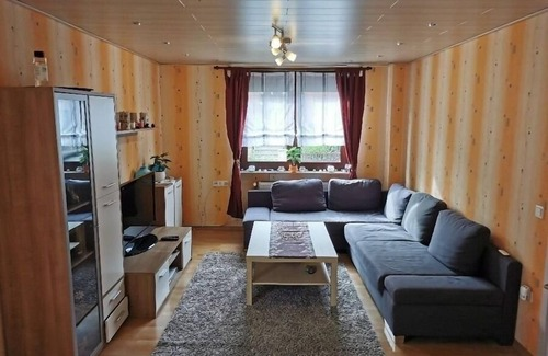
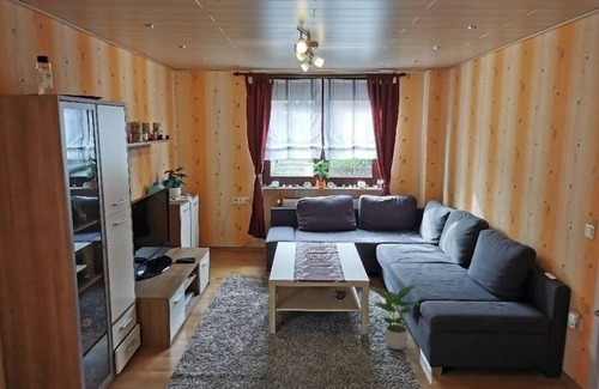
+ potted plant (393, 314)
